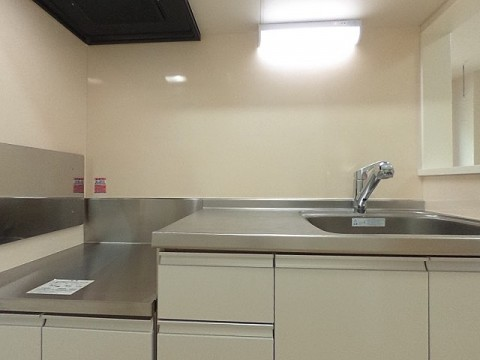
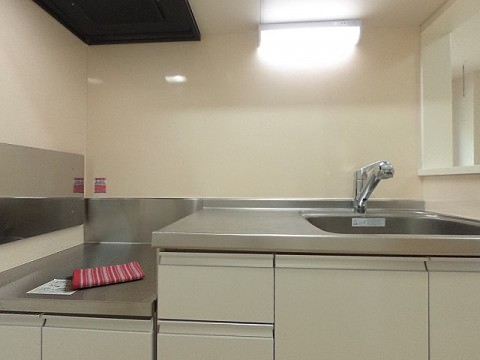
+ dish towel (108, 273)
